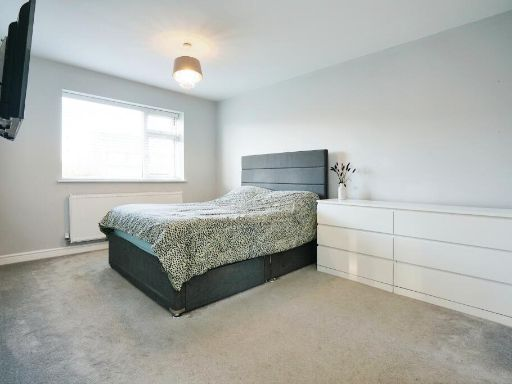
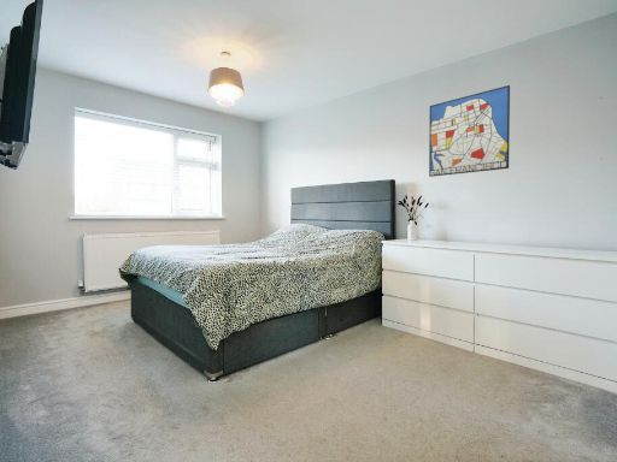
+ wall art (465, 135)
